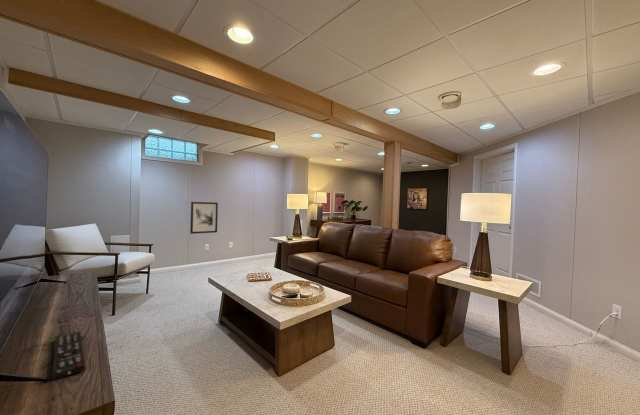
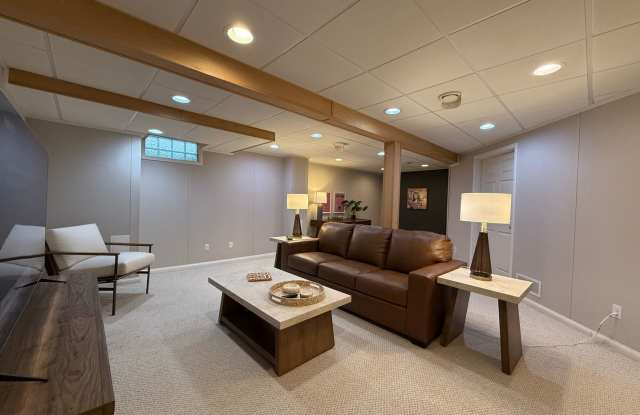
- wall art (204, 217)
- remote control (68, 351)
